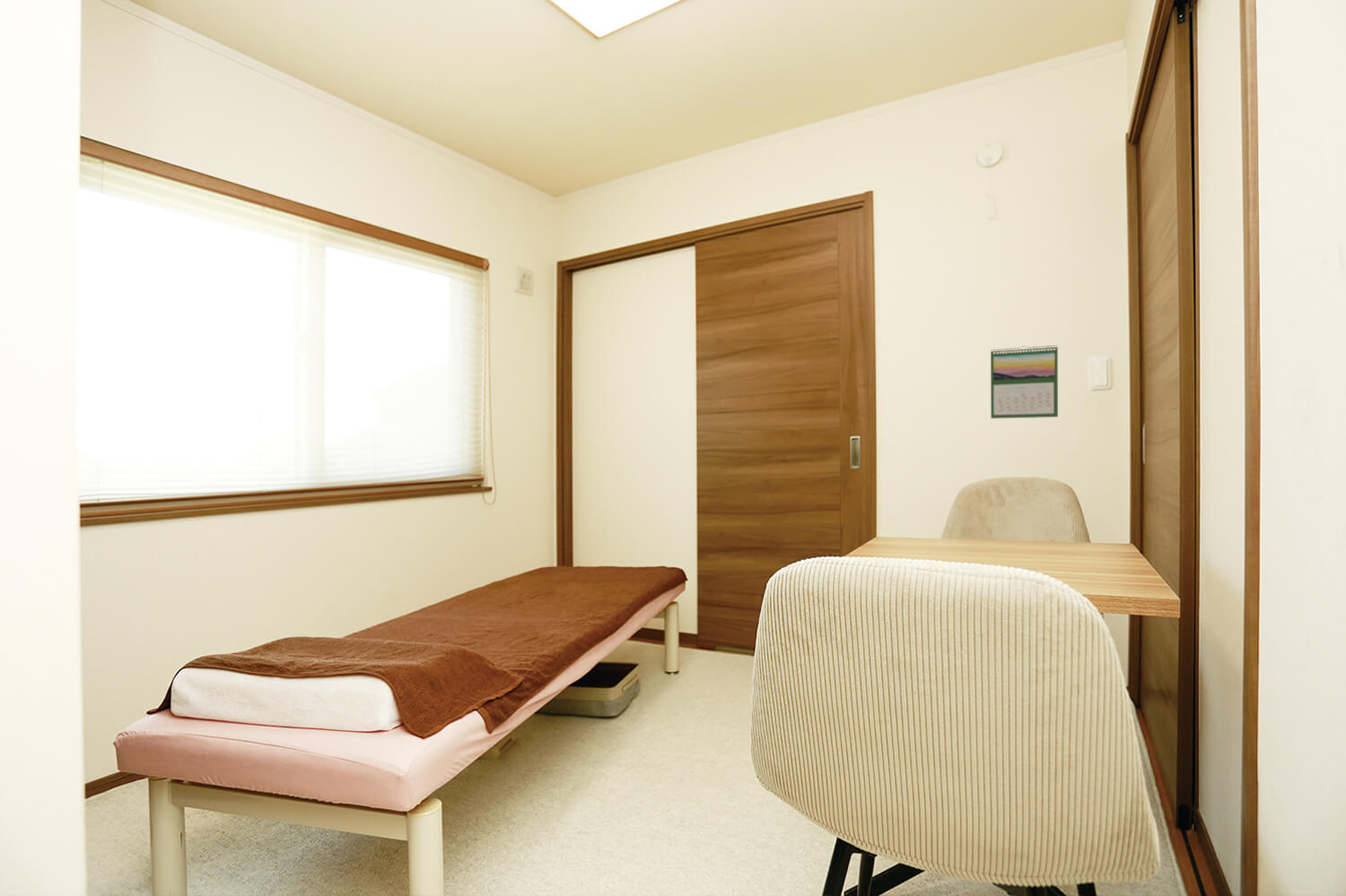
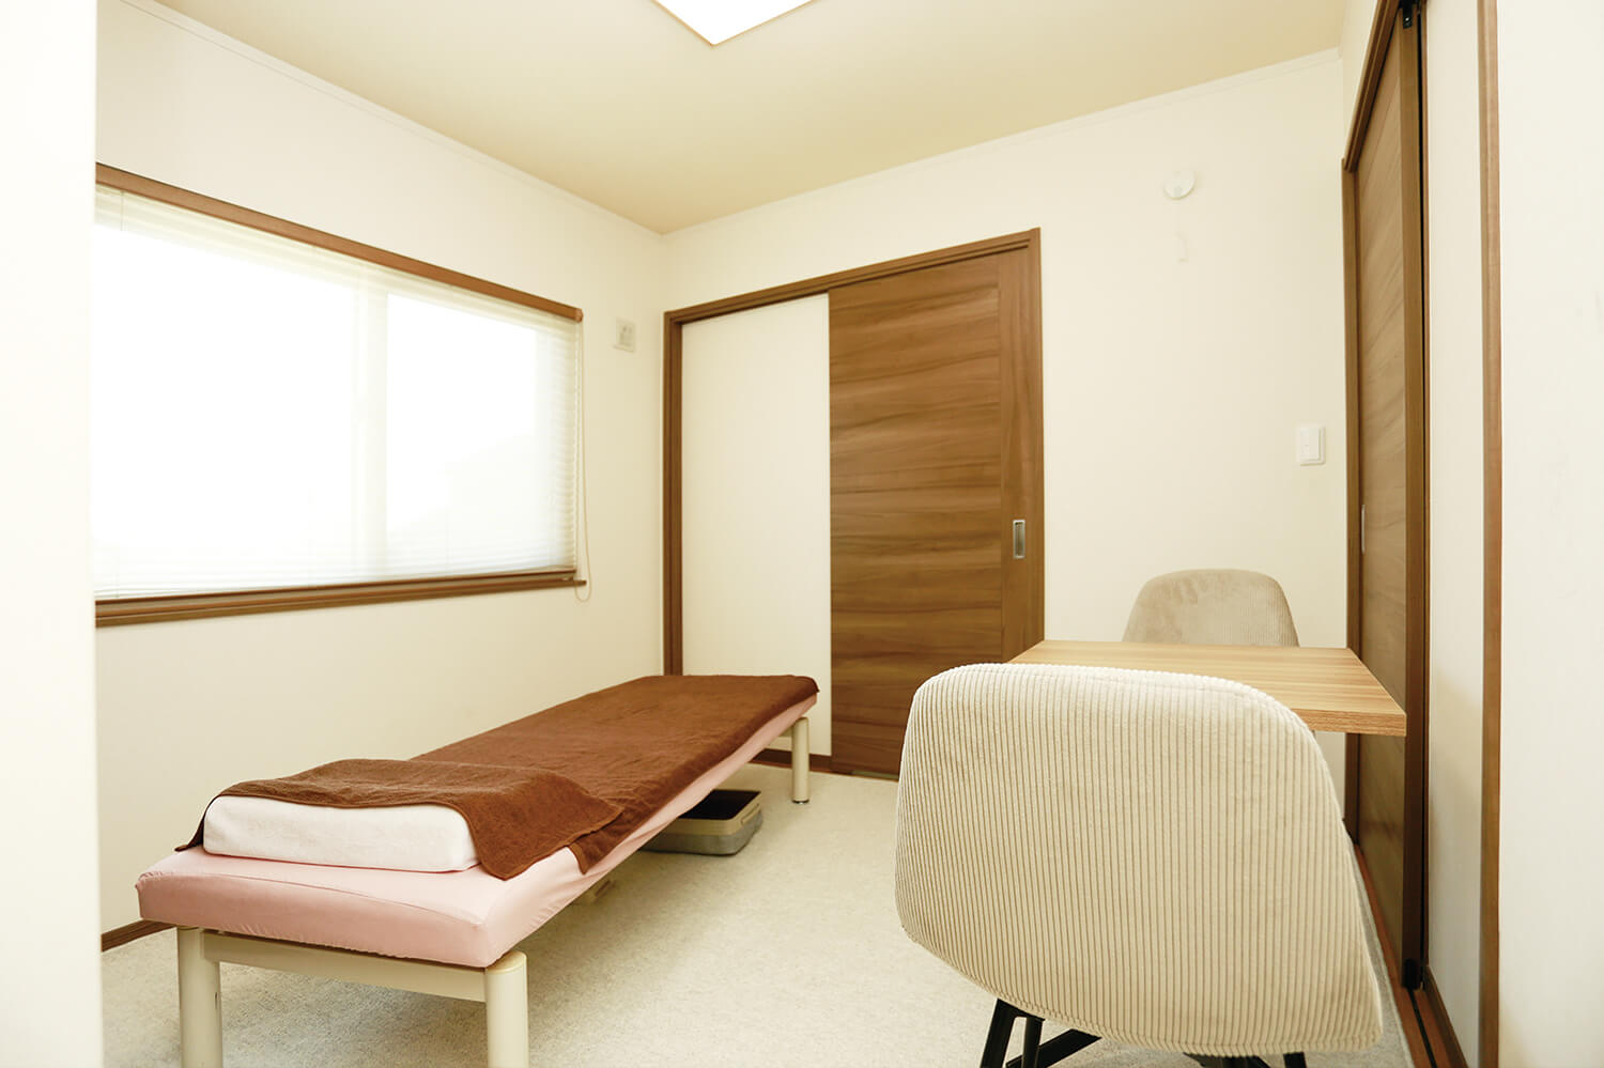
- calendar (1023, 381)
